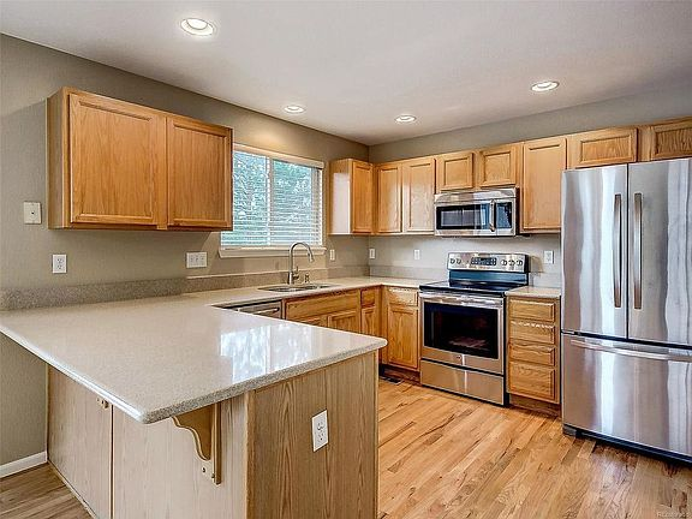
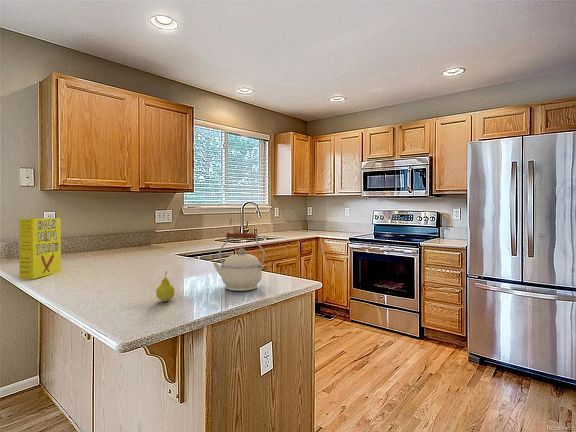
+ kettle (238, 260)
+ cereal box (41, 246)
+ fruit (165, 285)
